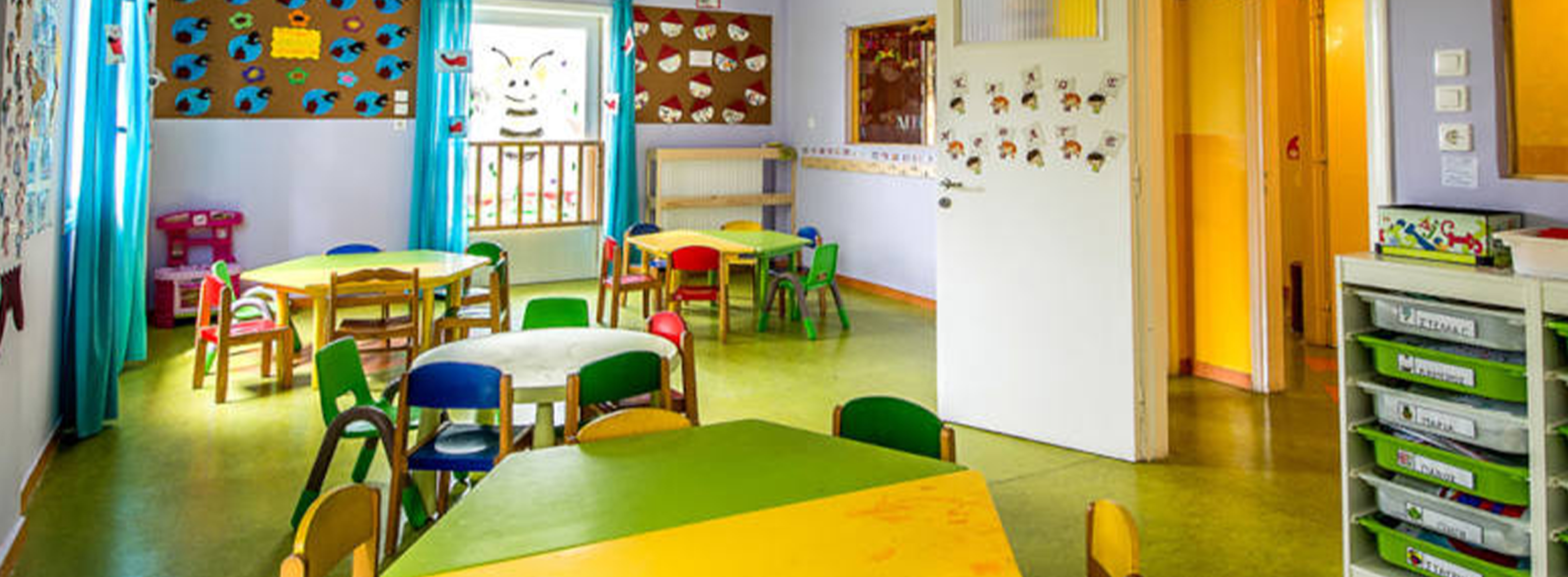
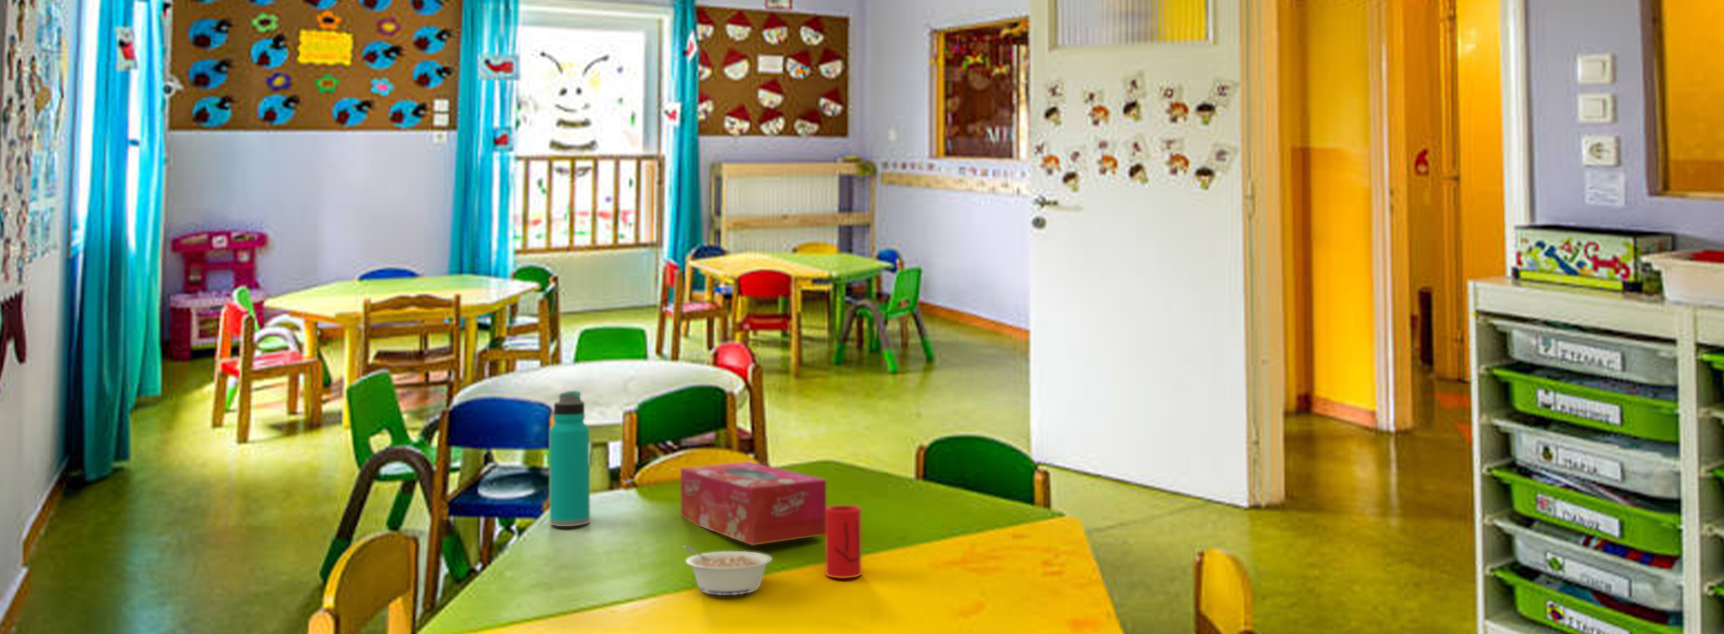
+ cup (843, 541)
+ tissue box (751, 500)
+ water bottle (570, 457)
+ legume (726, 571)
